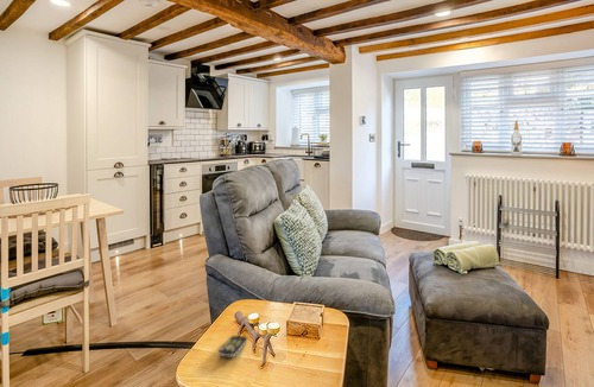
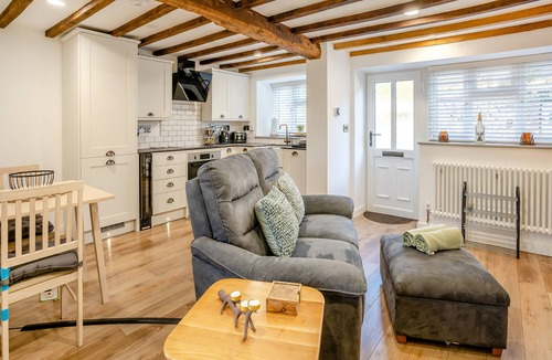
- remote control (233, 345)
